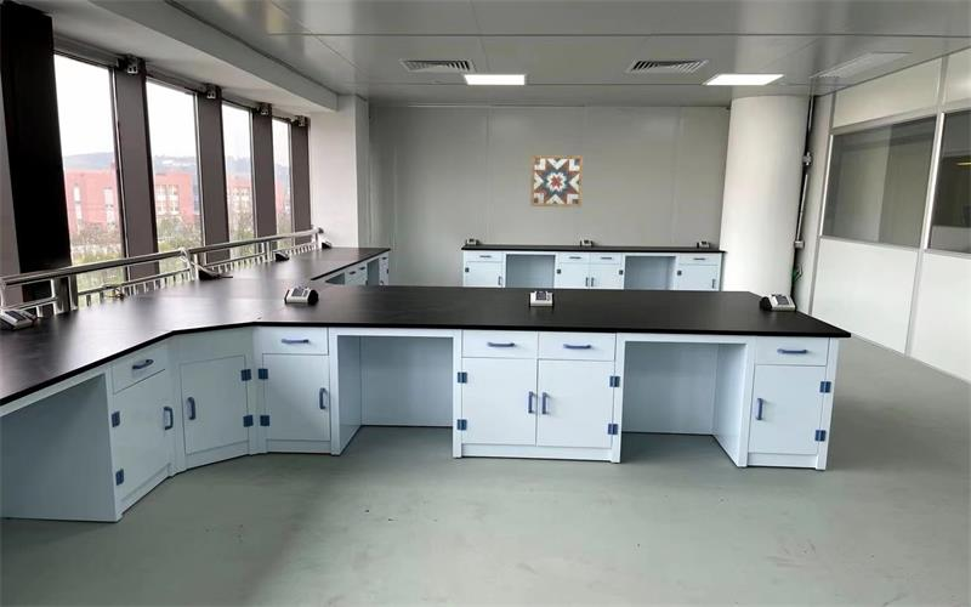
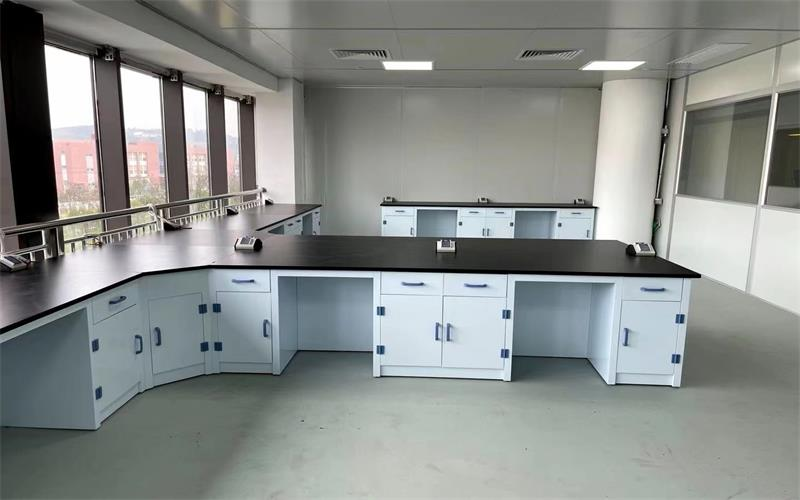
- wall art (556, 181)
